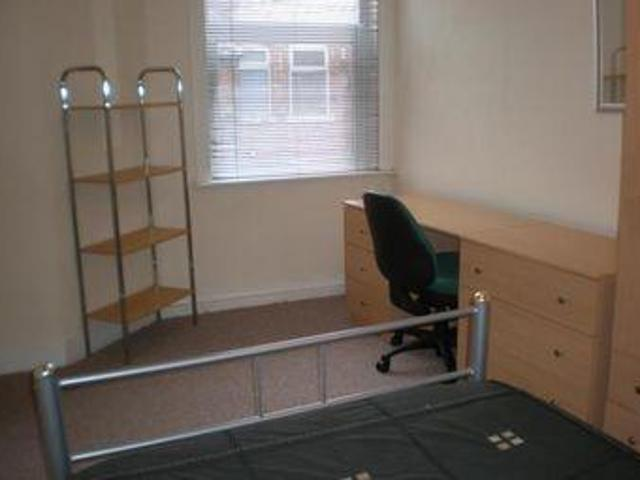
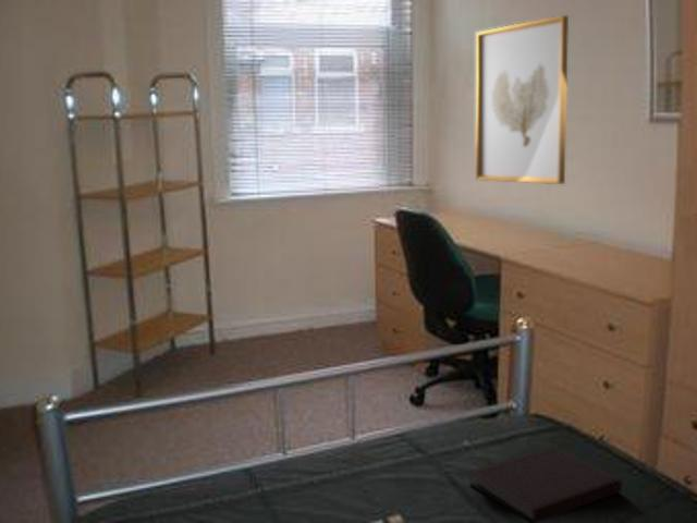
+ wall art (517, 104)
+ notebook (543, 482)
